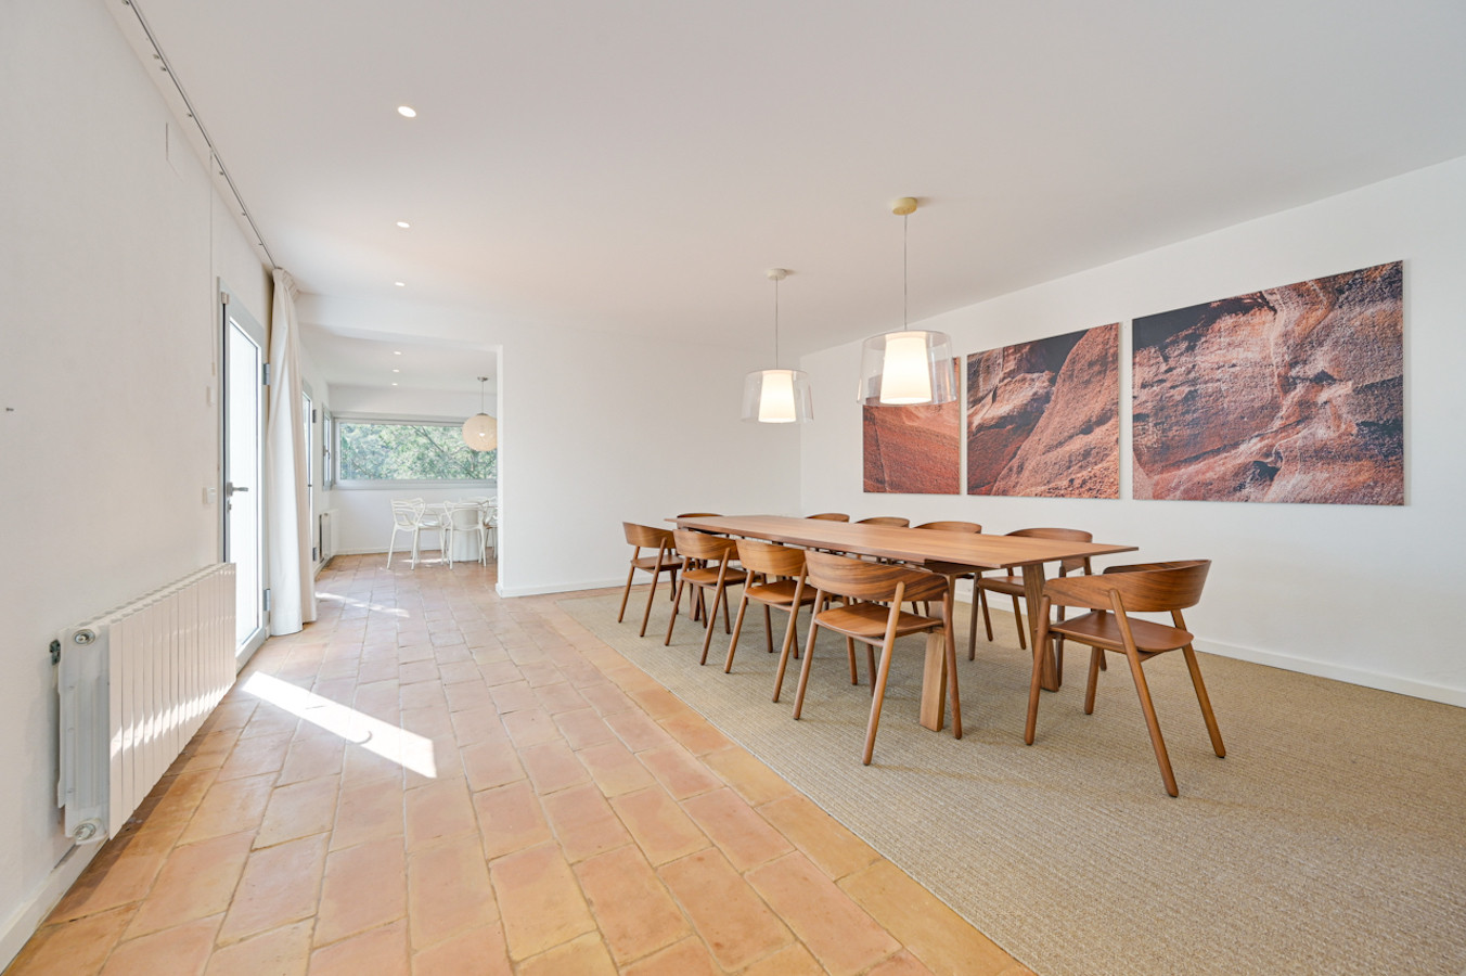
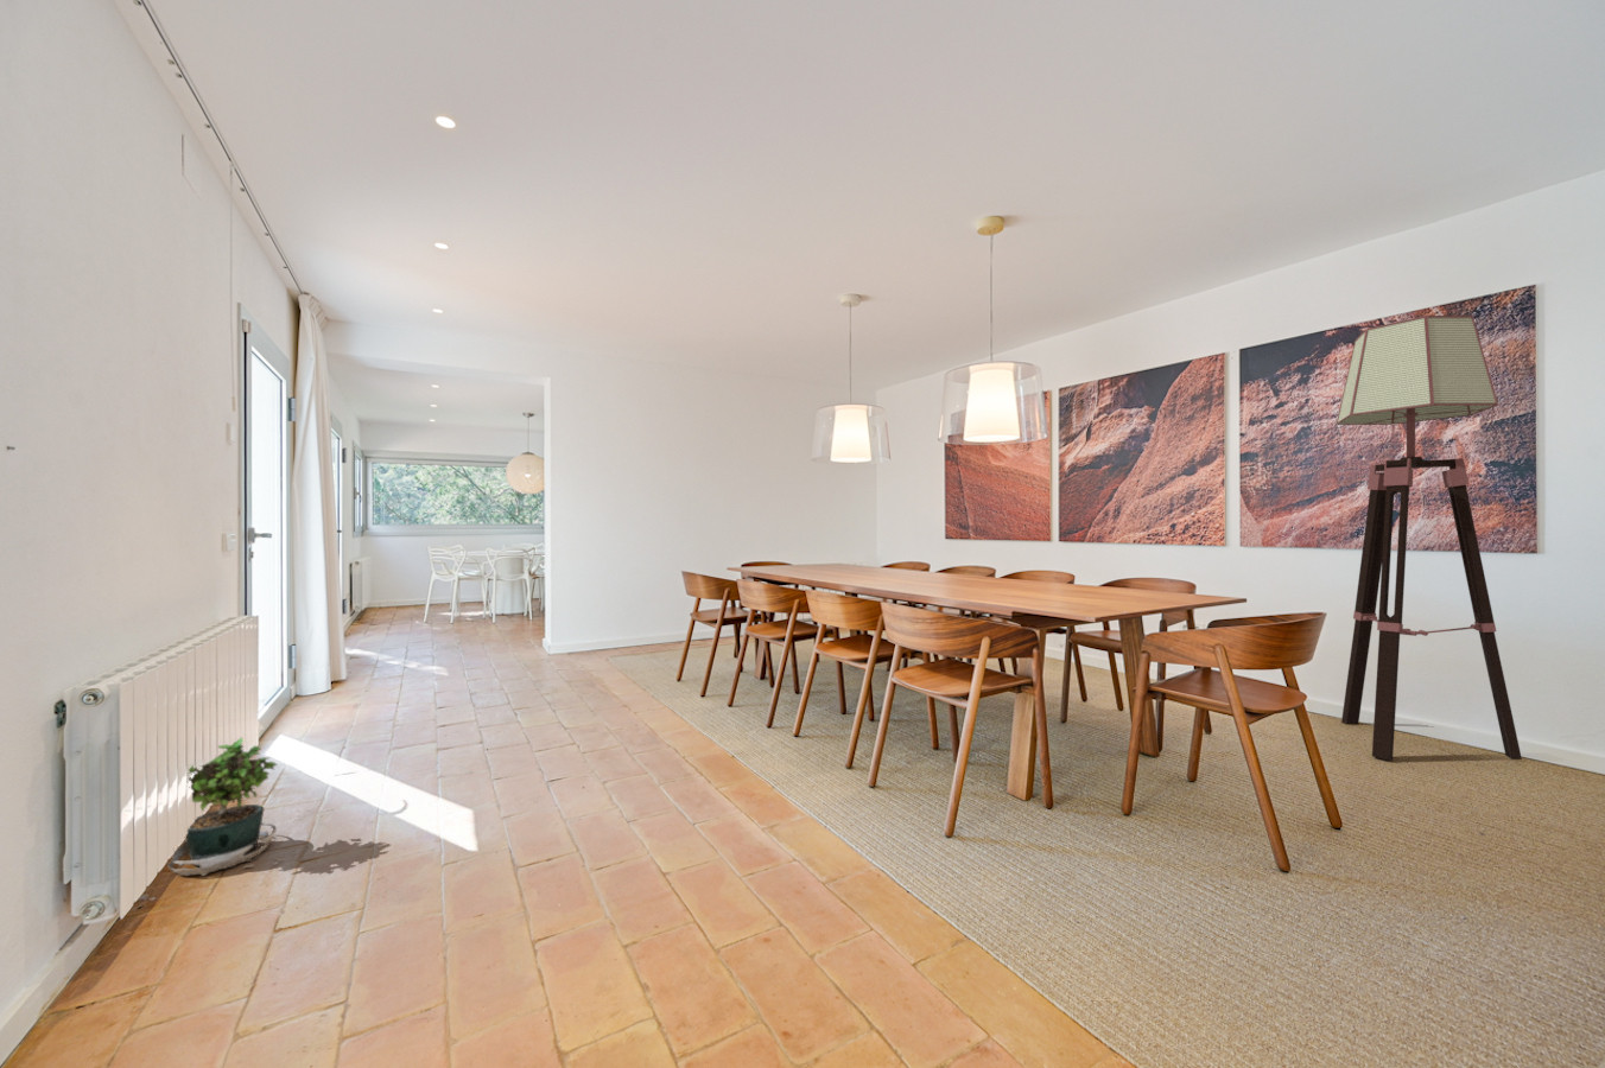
+ potted plant (231, 799)
+ floor lamp (1406, 535)
